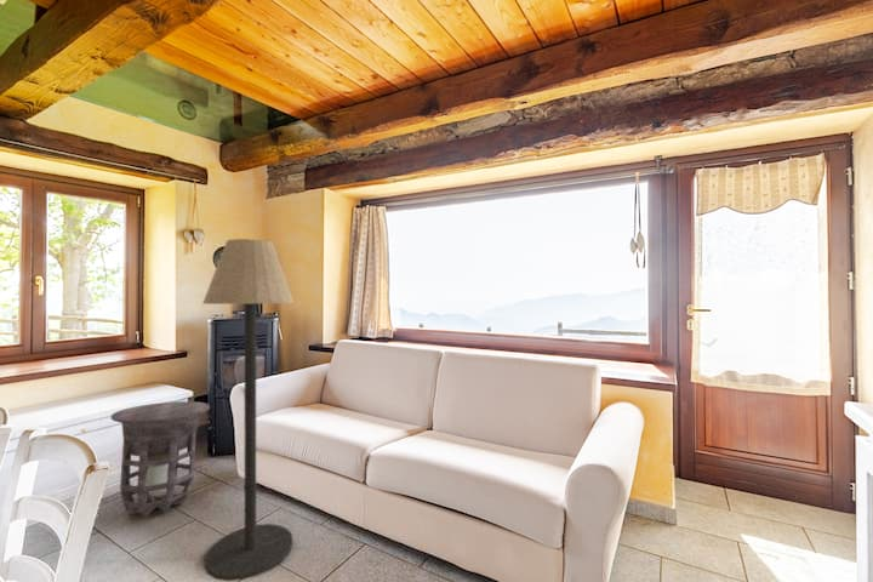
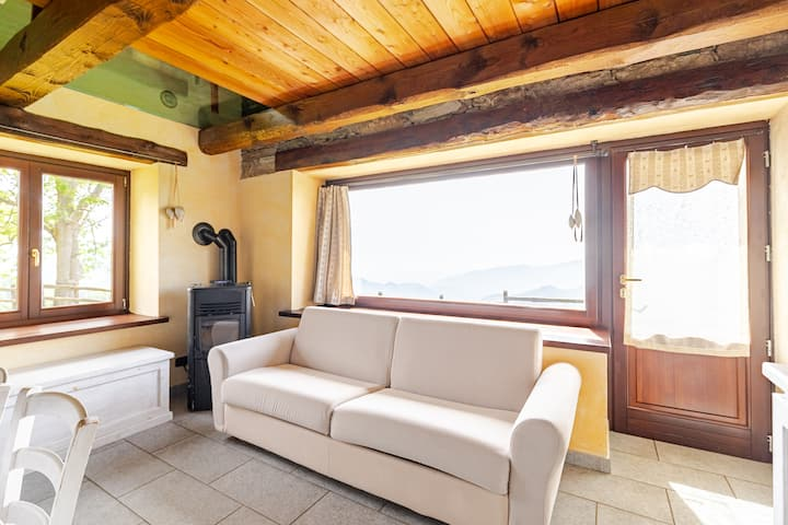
- floor lamp (250, 395)
- side table (162, 455)
